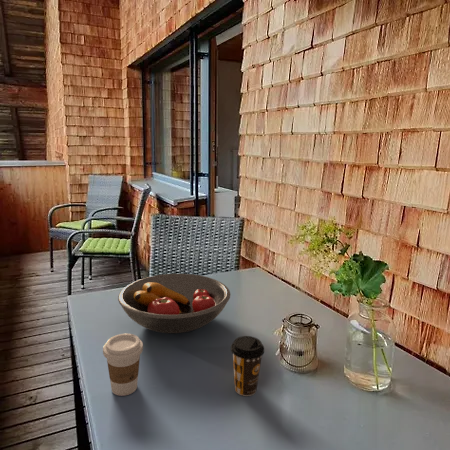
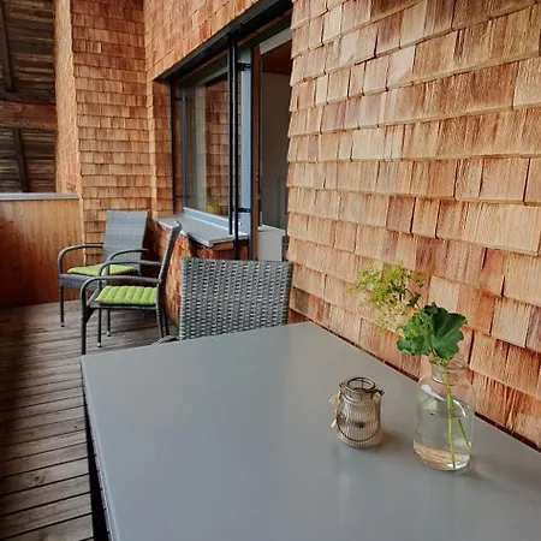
- fruit bowl (175, 302)
- coffee cup (246, 366)
- coffee cup (123, 364)
